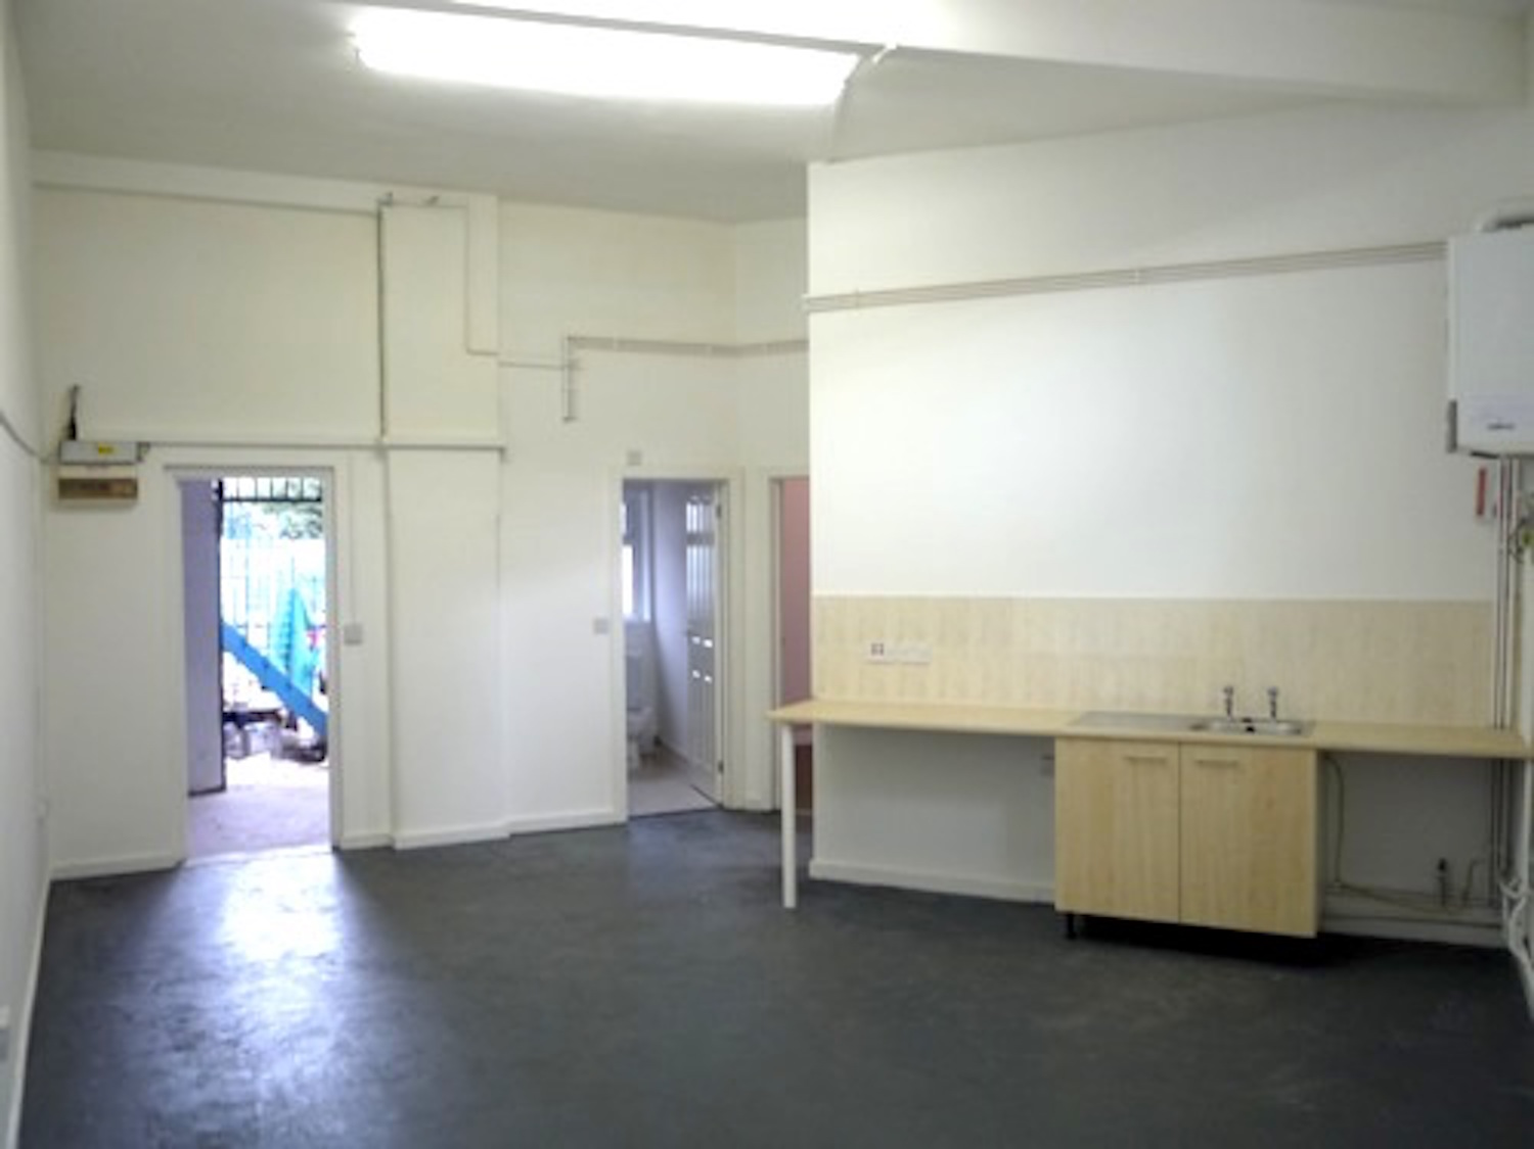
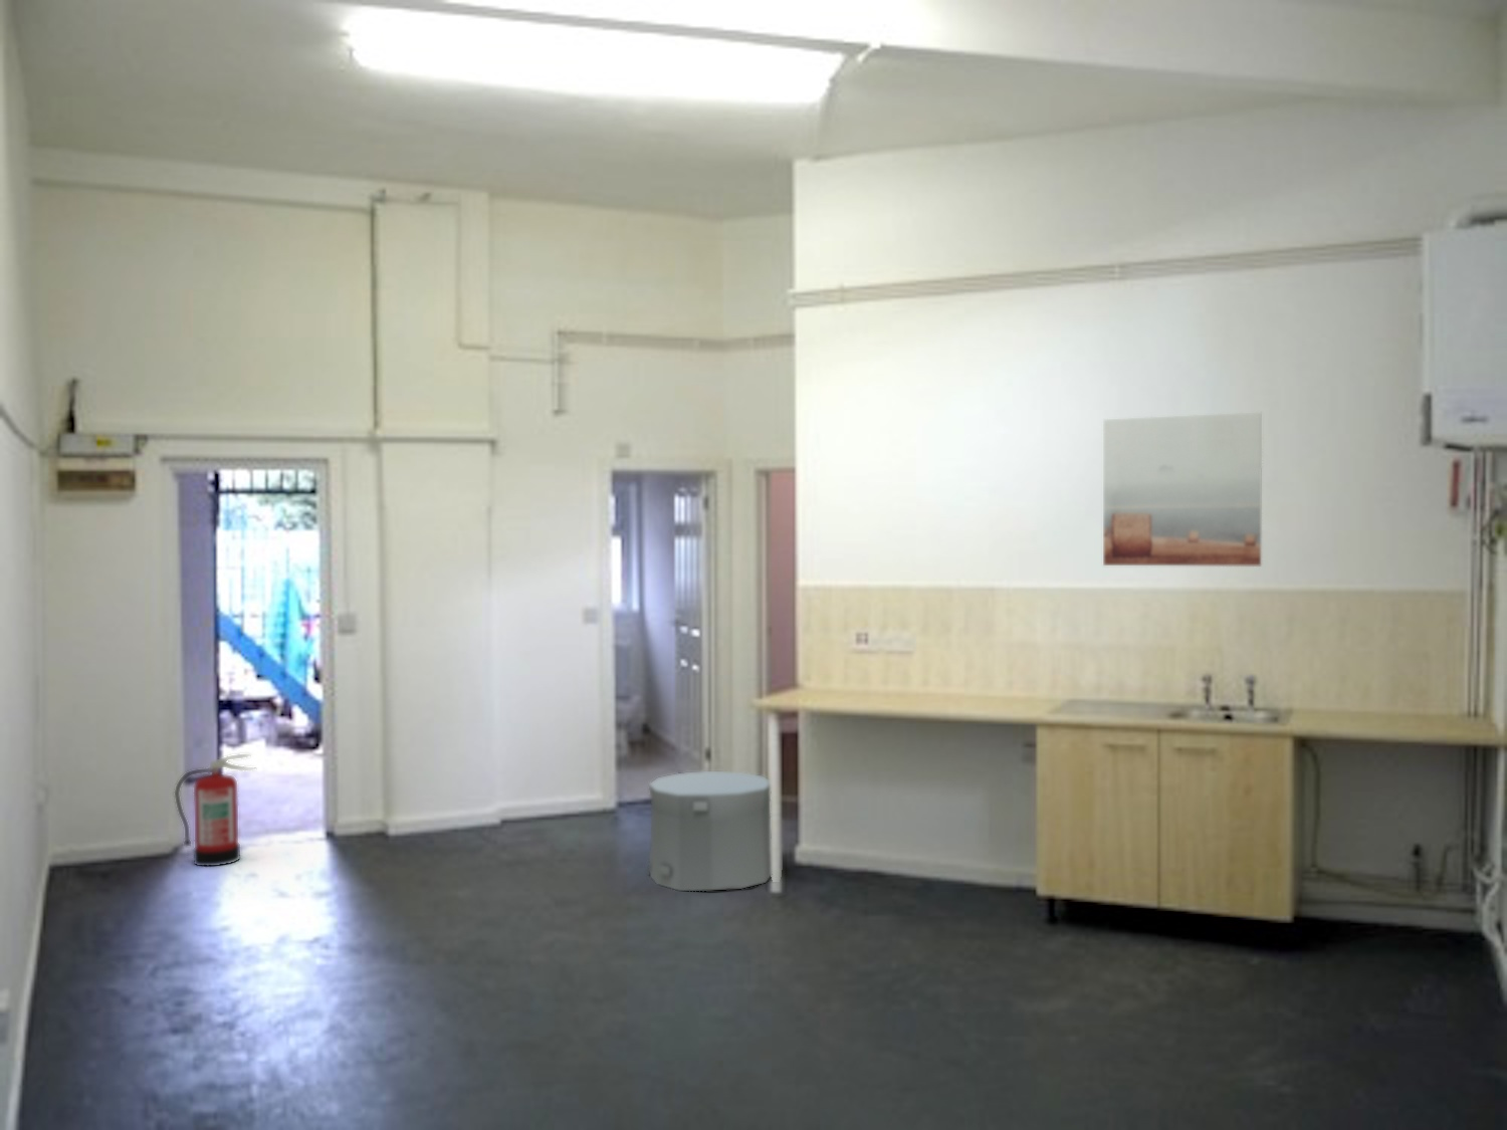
+ fire extinguisher (216, 808)
+ trash can (711, 829)
+ wall art (1181, 490)
